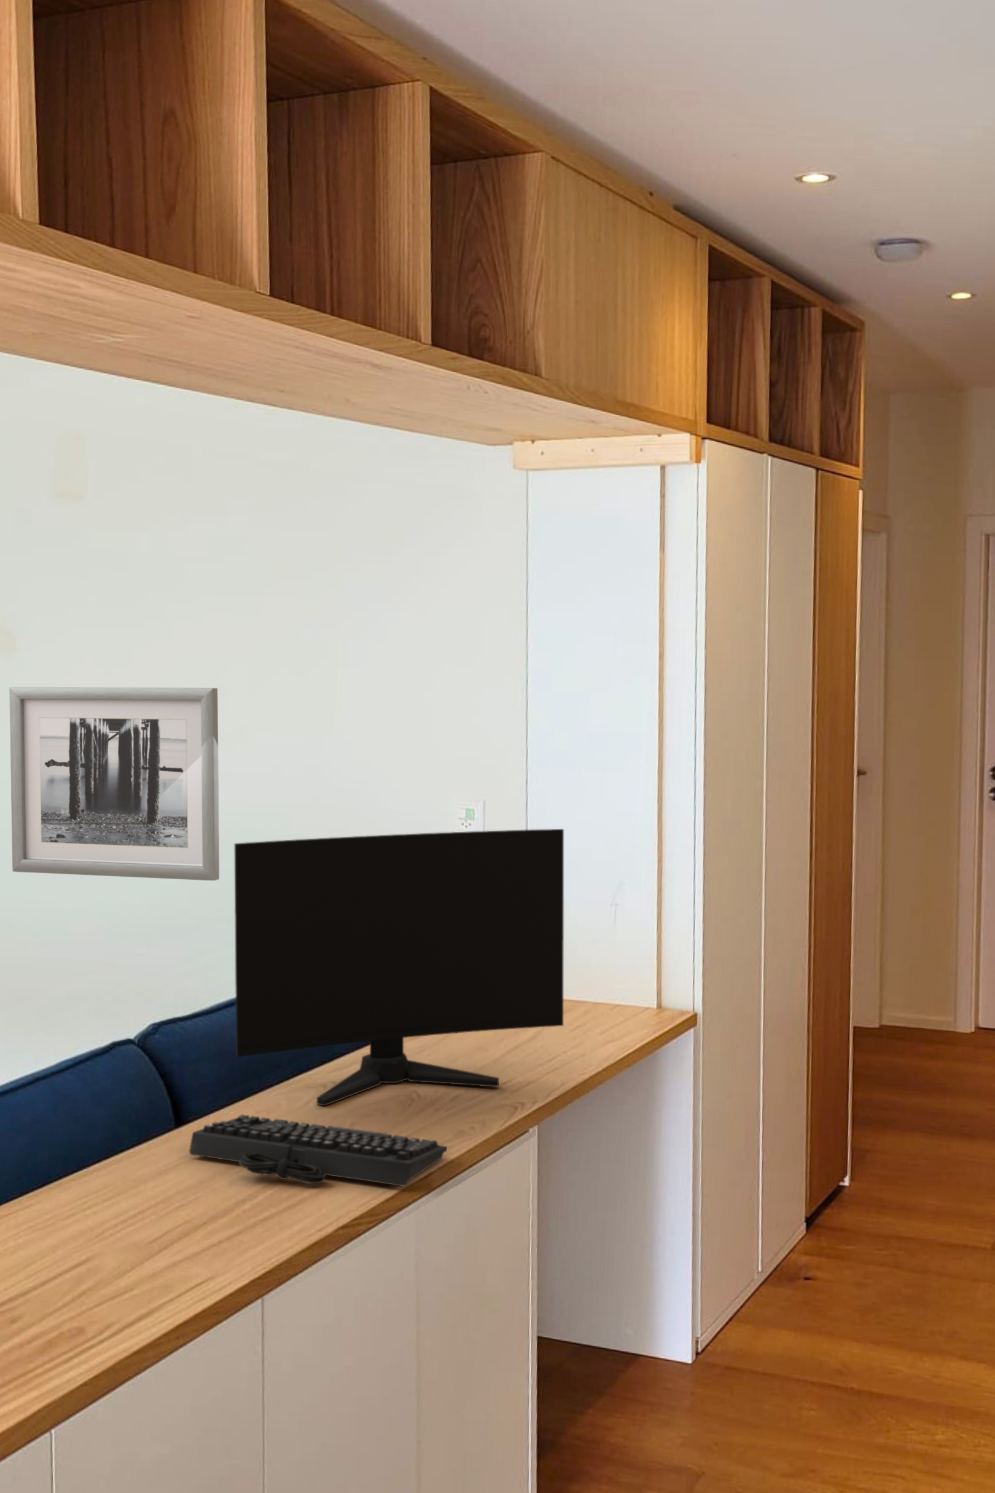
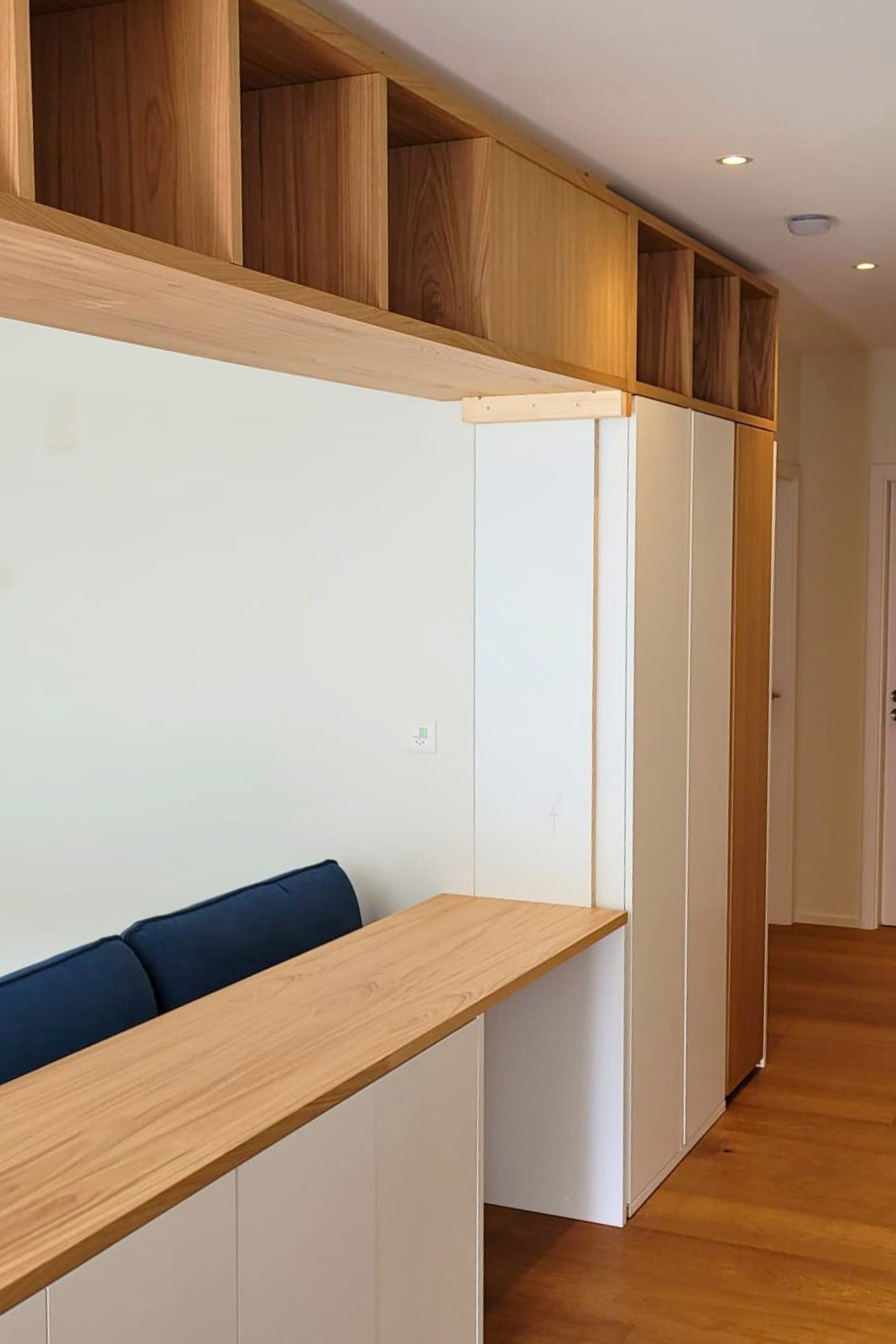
- keyboard (310, 1148)
- computer monitor (394, 958)
- wall art (112, 782)
